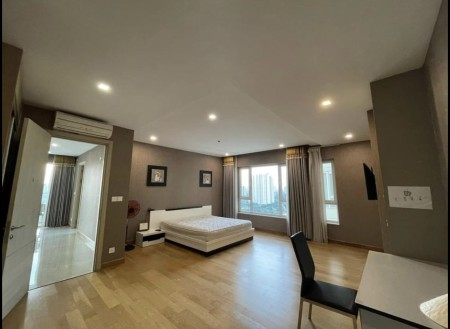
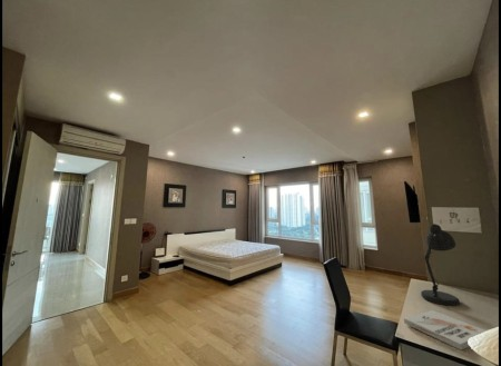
+ desk lamp (429, 263)
+ book (444, 327)
